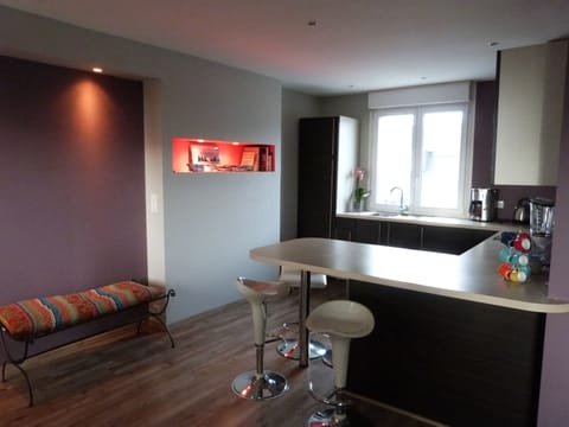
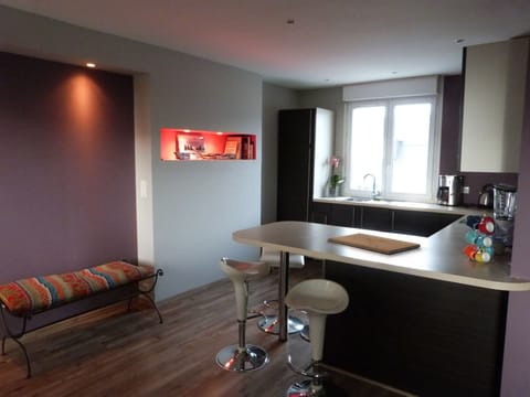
+ cutting board (372, 242)
